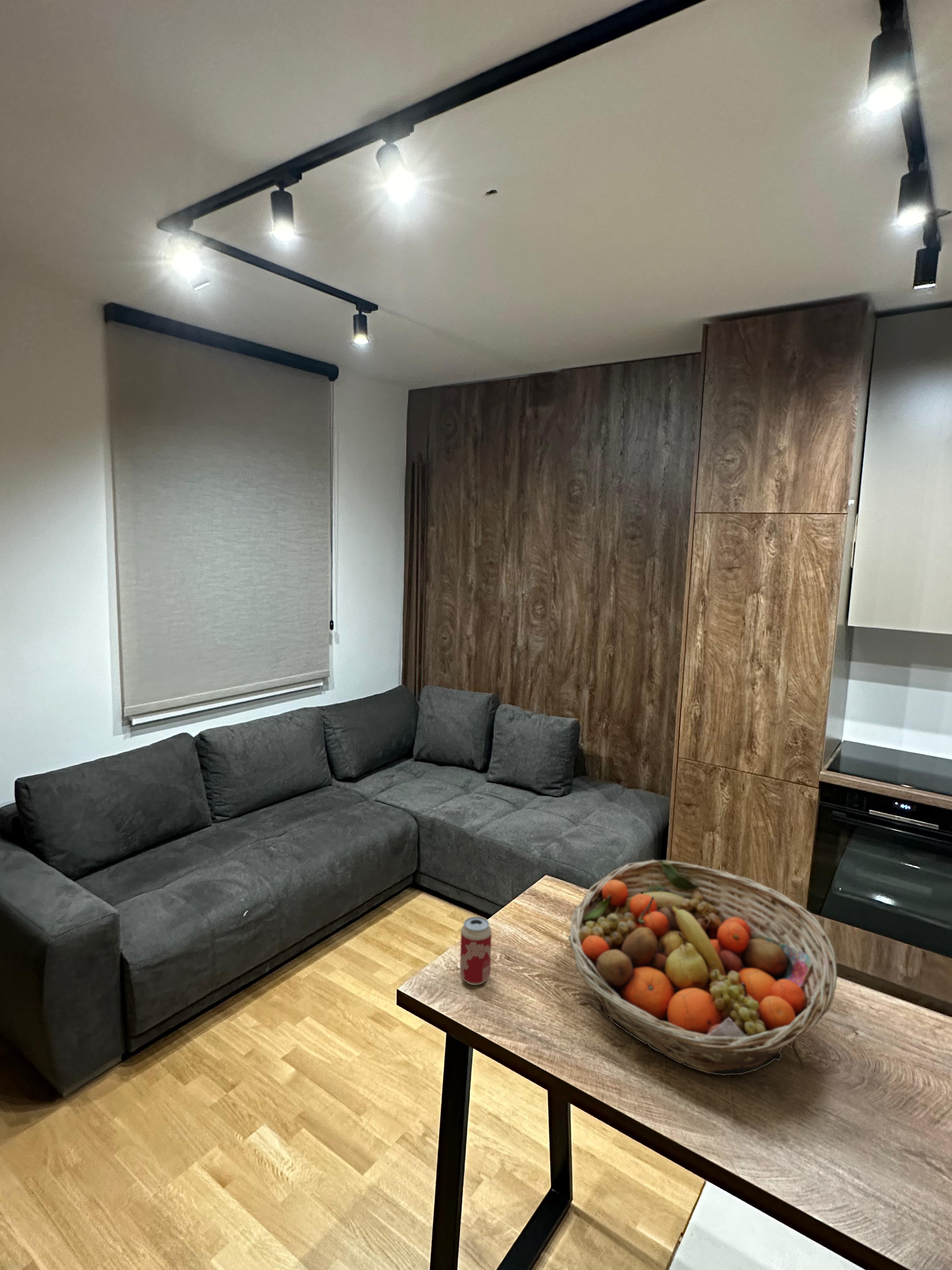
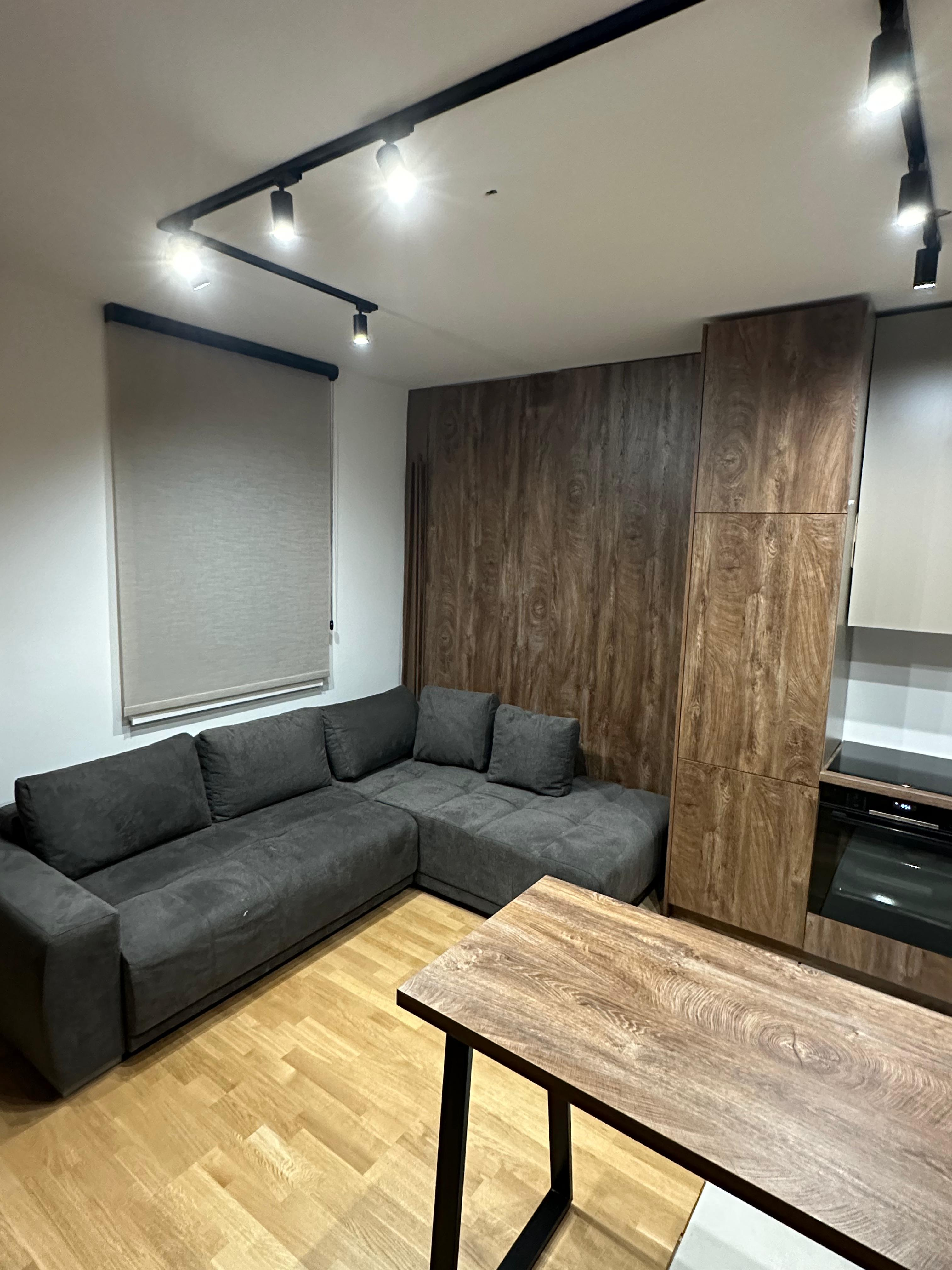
- beverage can (476, 951)
- fruit basket (692, 957)
